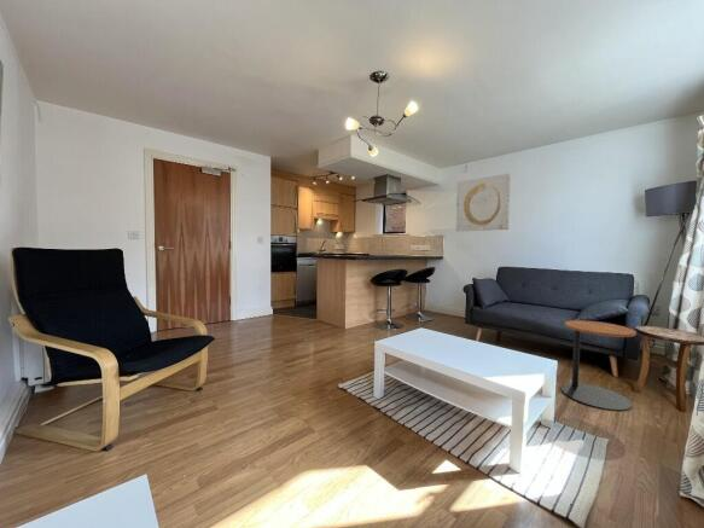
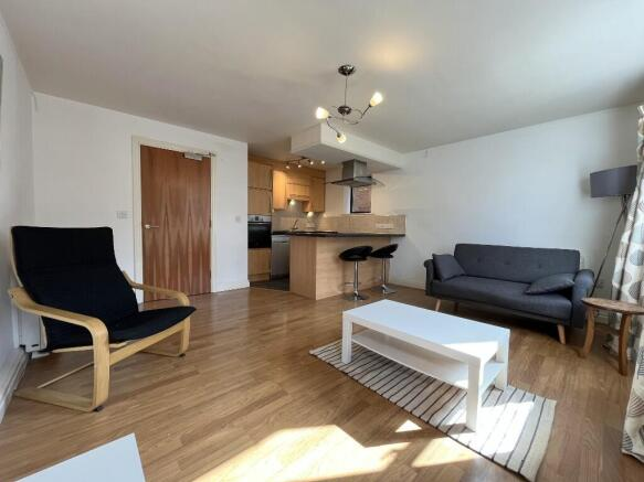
- wall art (481, 204)
- side table (578, 361)
